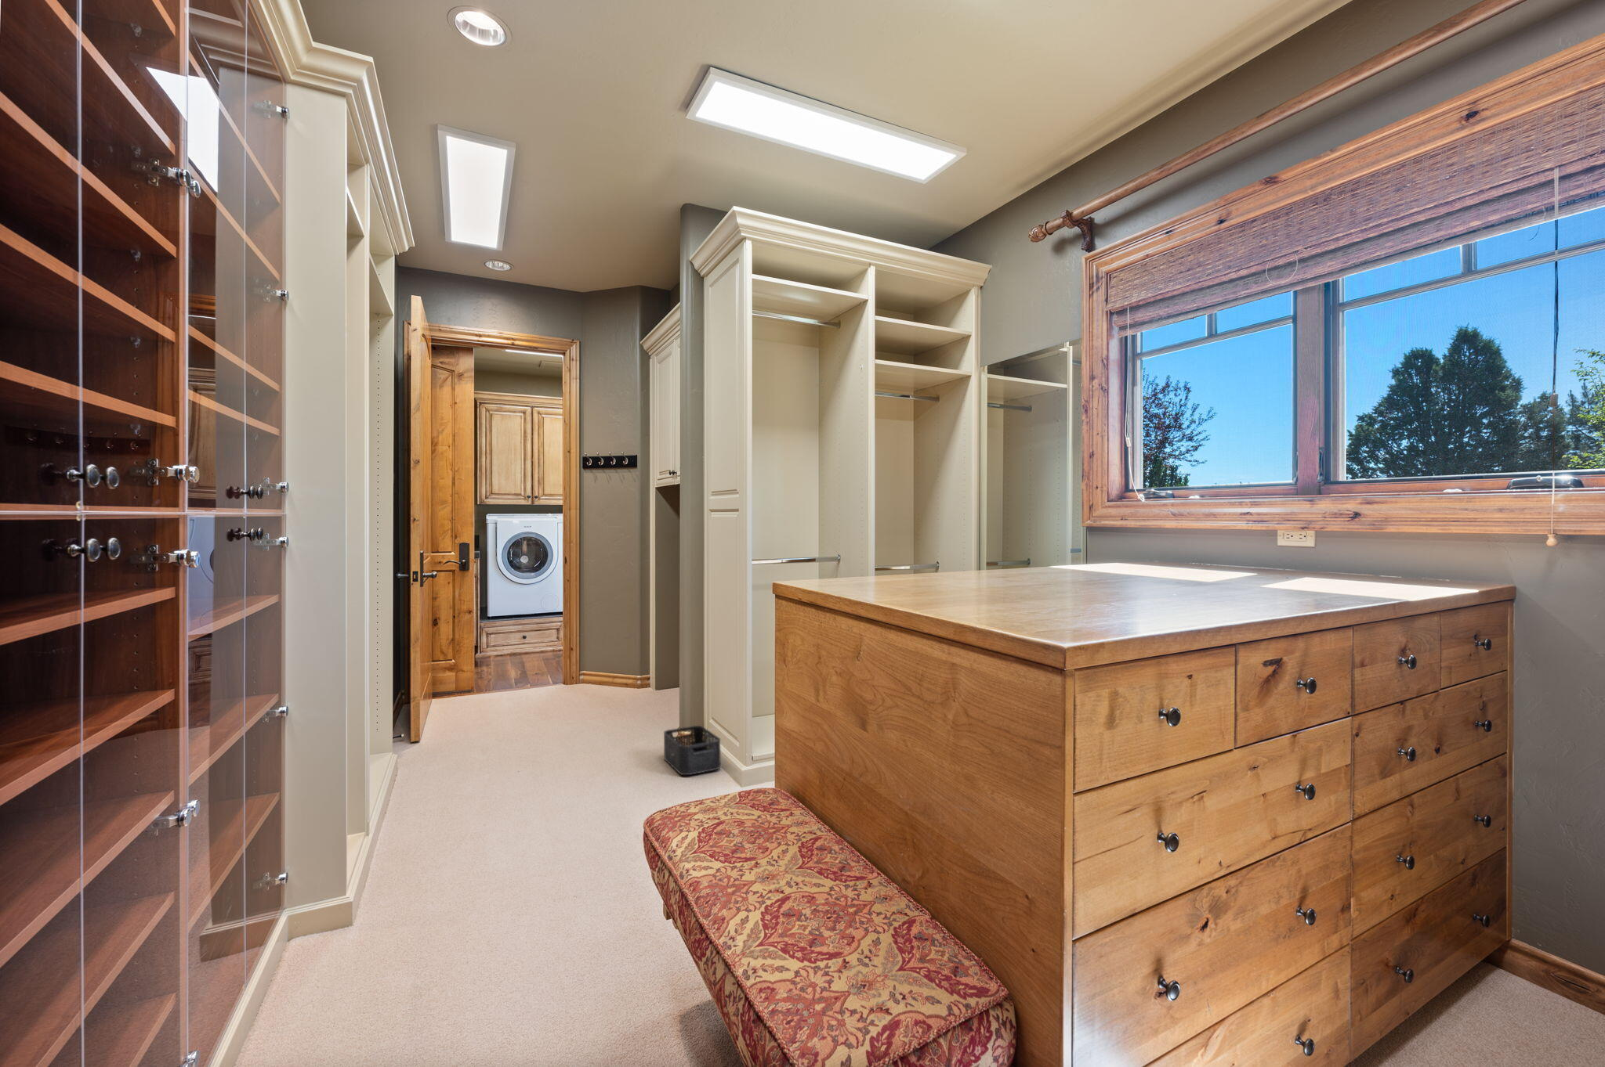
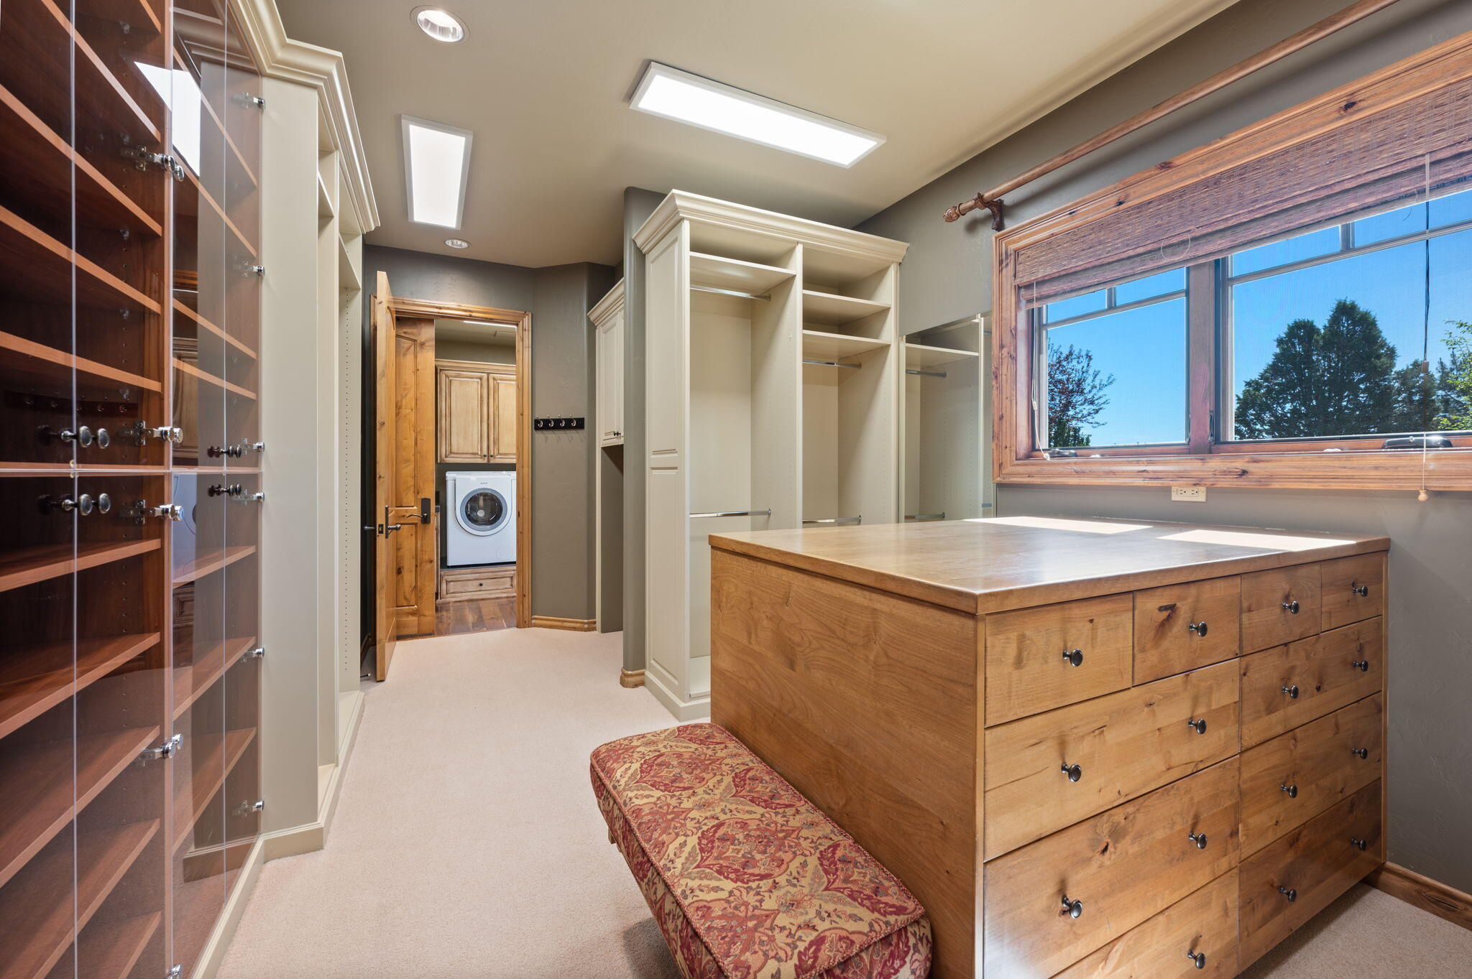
- storage bin (691, 749)
